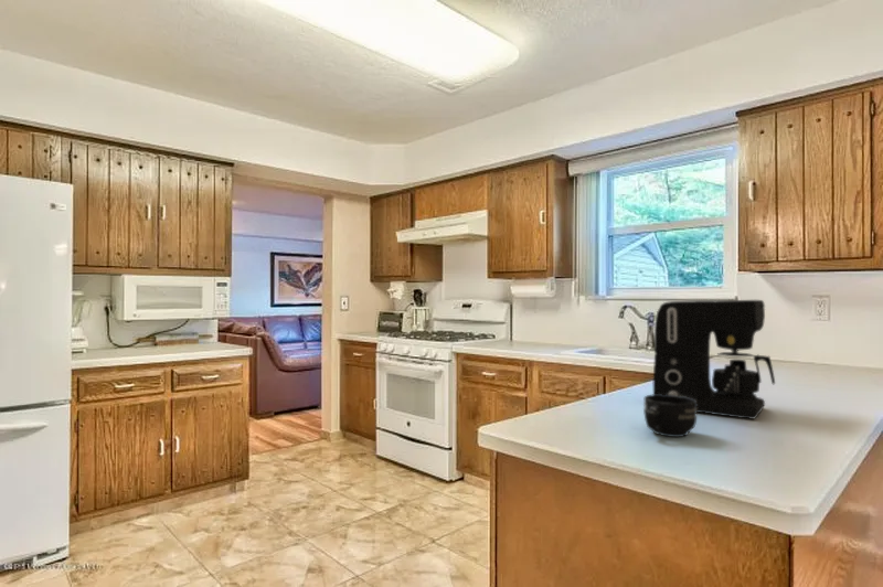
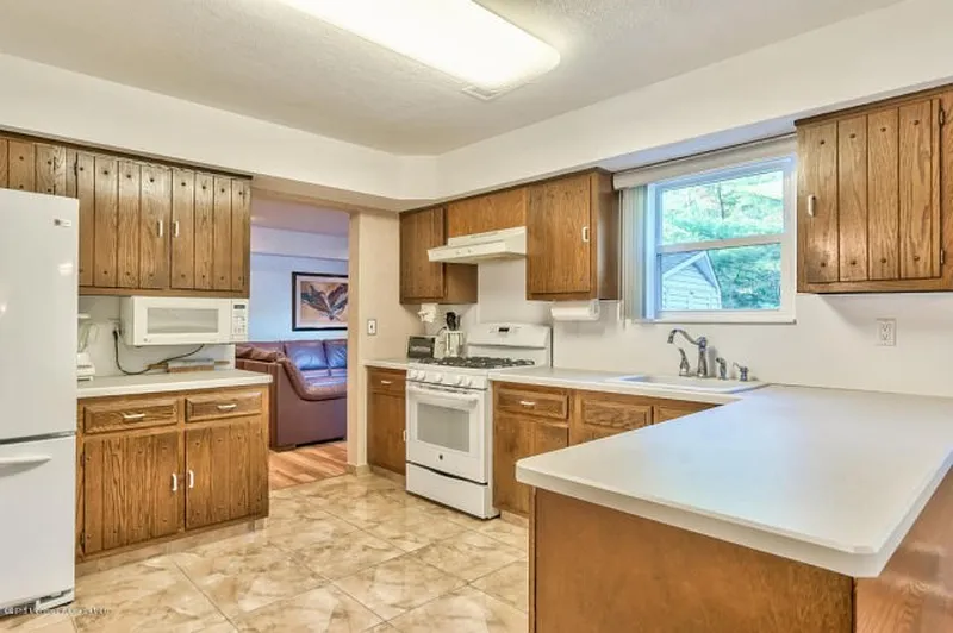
- coffee maker (717, 354)
- mug (664, 416)
